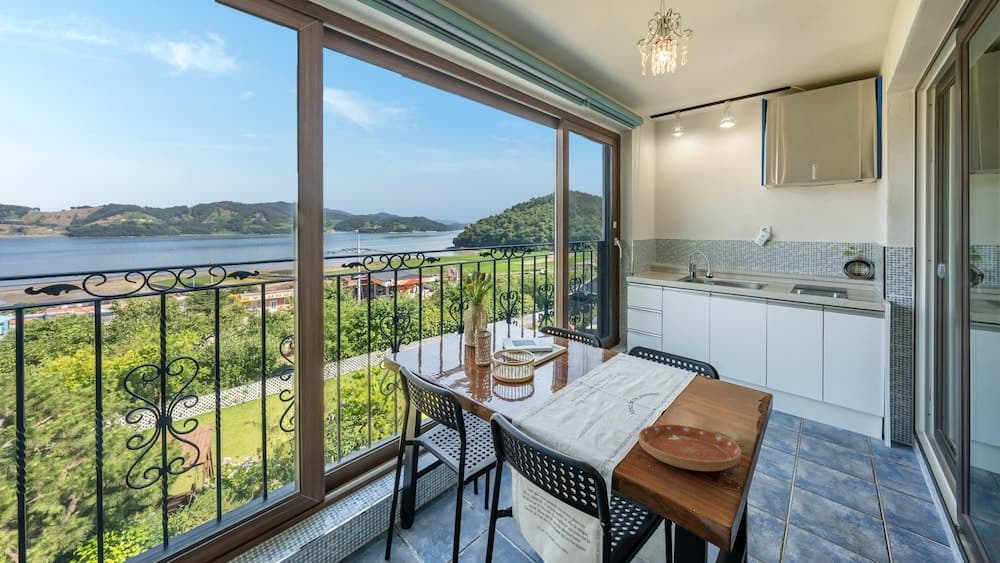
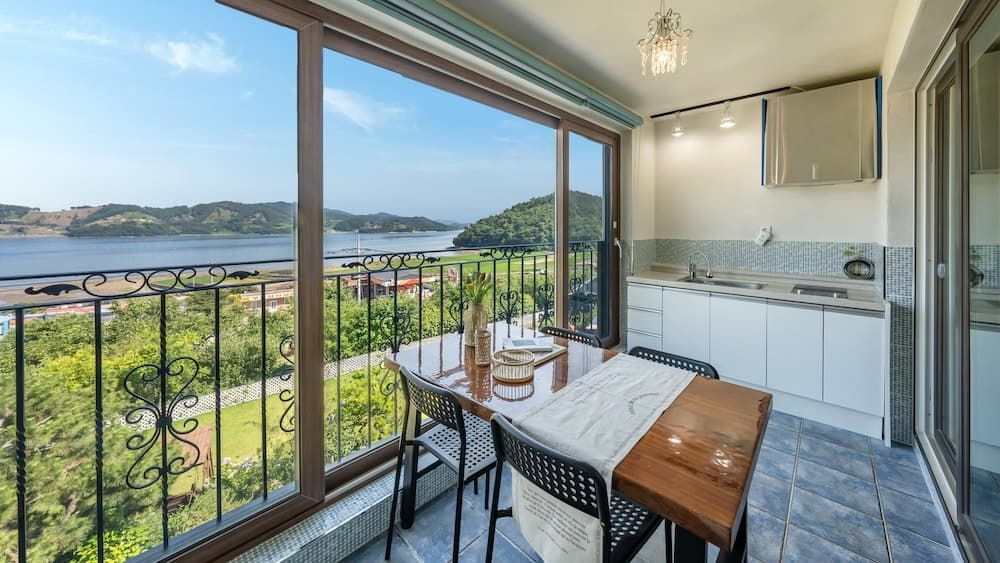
- saucer (687, 447)
